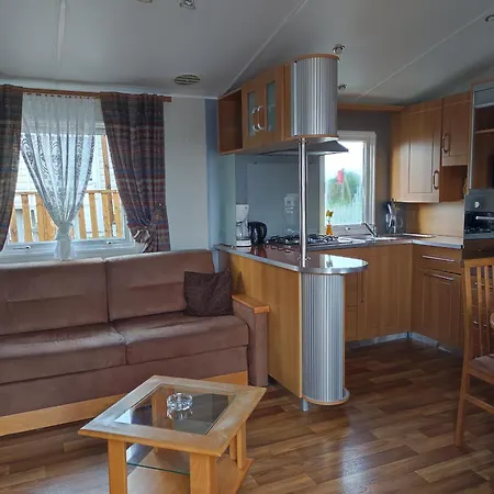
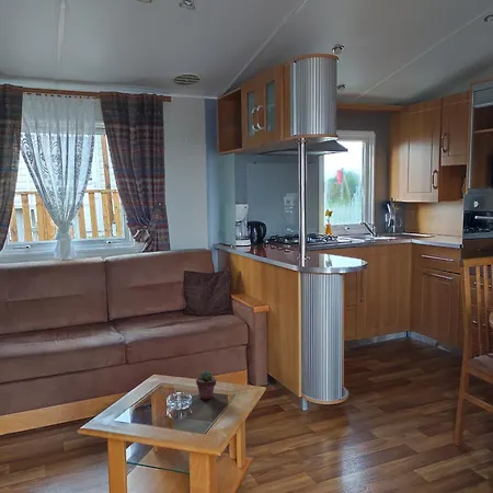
+ potted succulent (206, 383)
